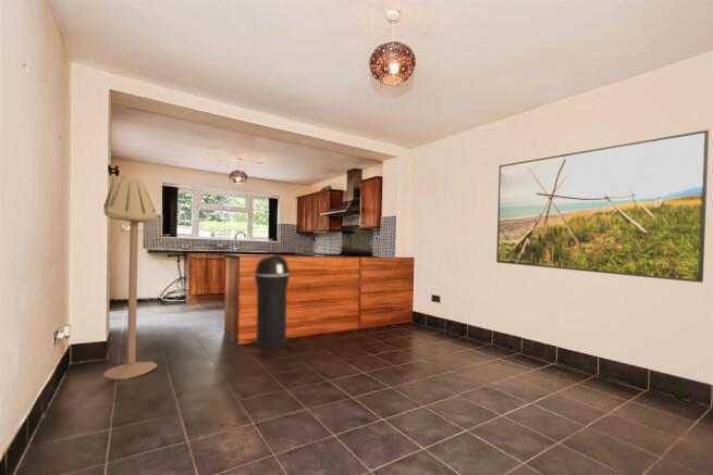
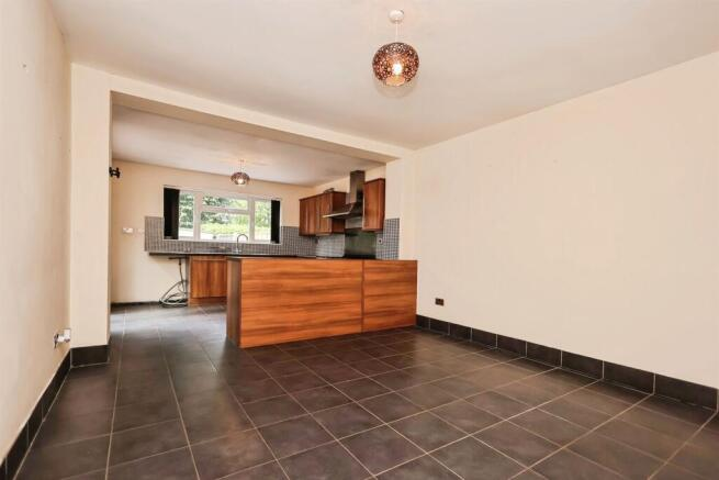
- trash can (272, 299)
- floor lamp (131, 272)
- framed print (578, 211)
